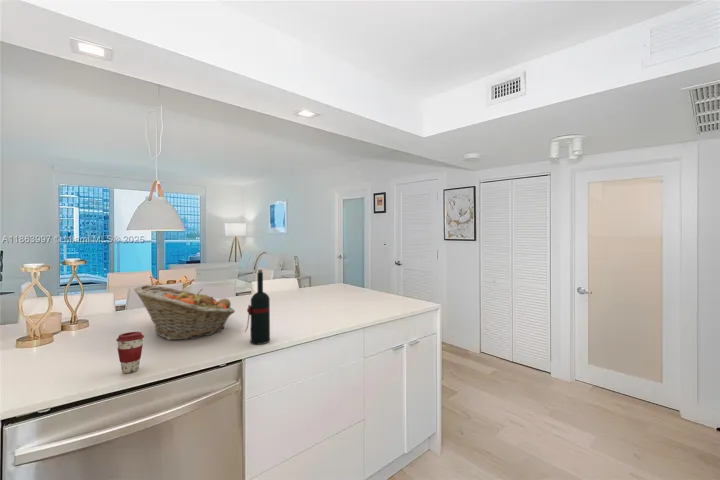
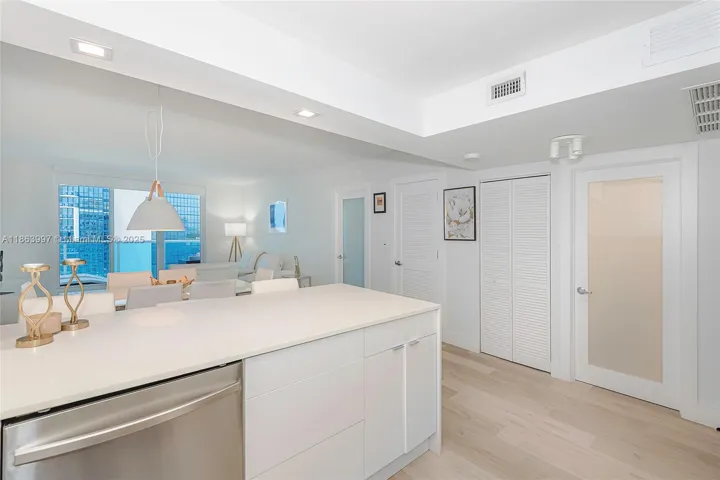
- wine bottle (257, 305)
- fruit basket (186, 307)
- coffee cup (130, 352)
